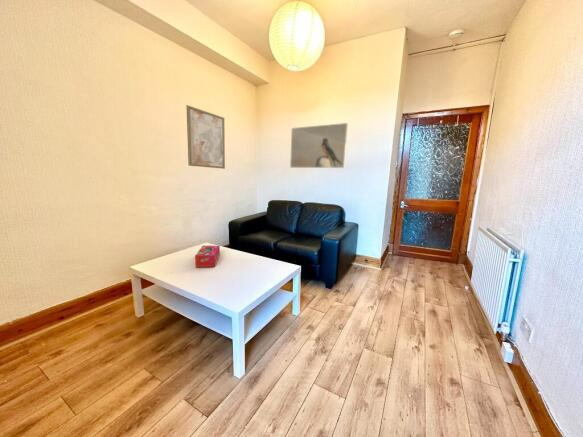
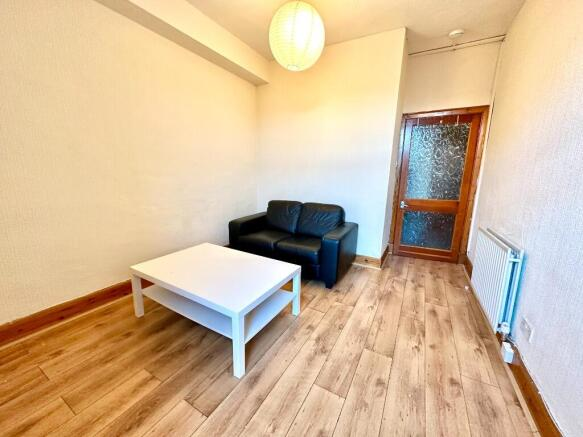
- wall art (207, 140)
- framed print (316, 147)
- tissue box (208, 255)
